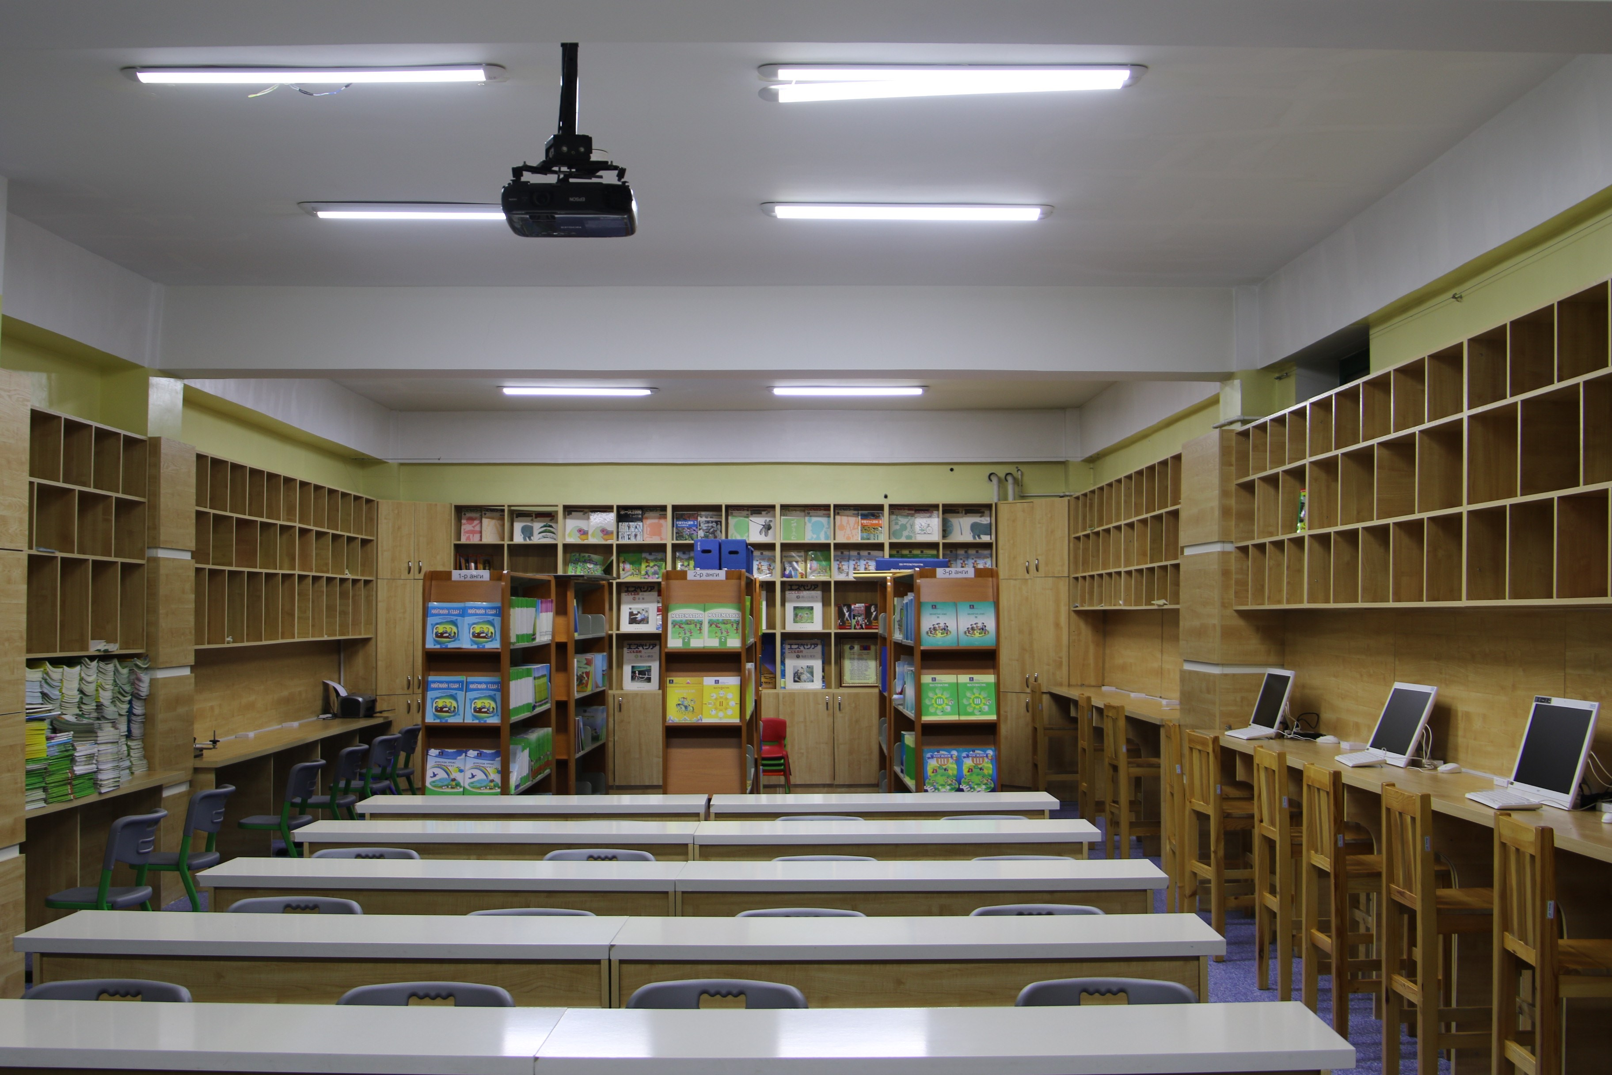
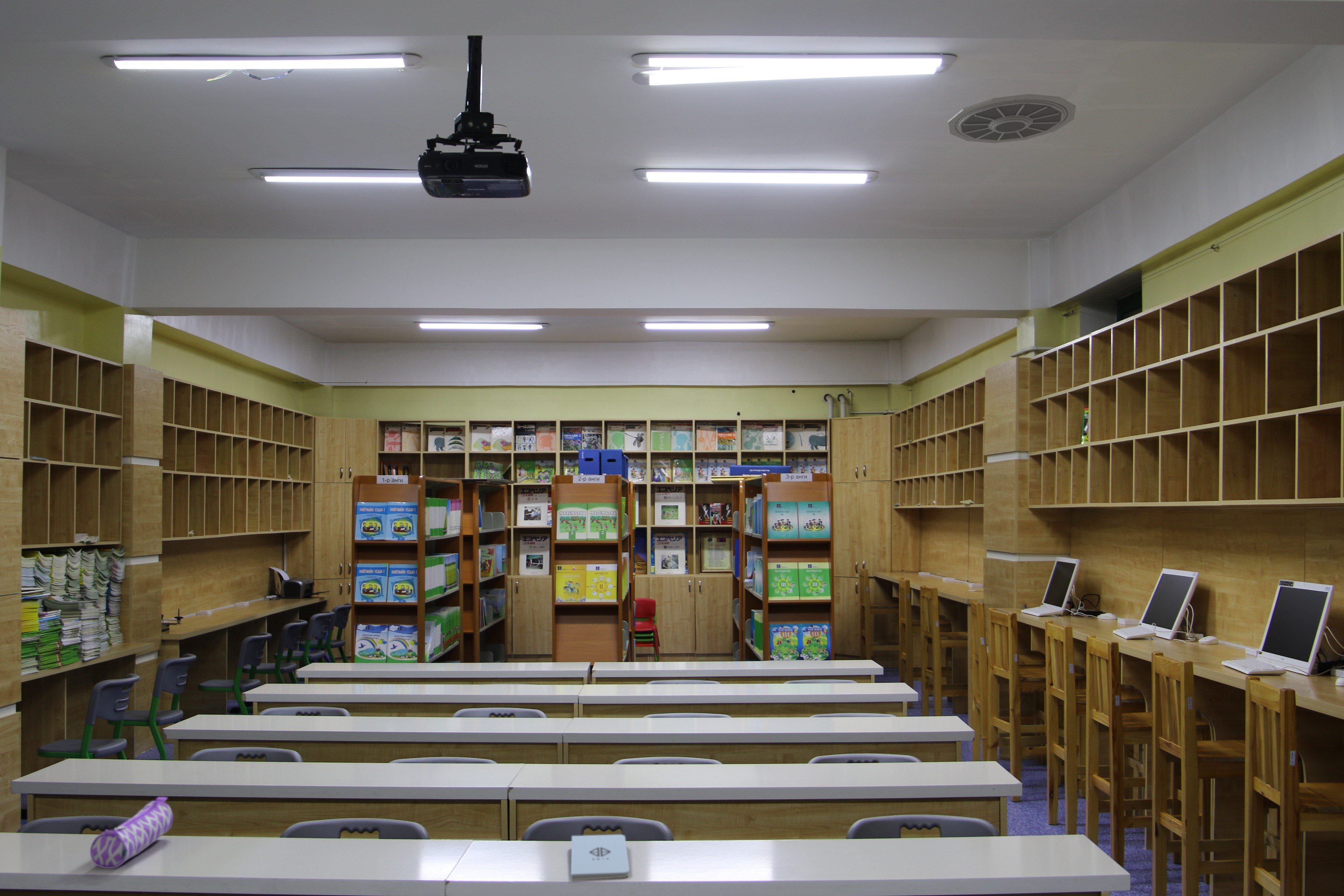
+ notepad (599, 857)
+ pencil case (133, 832)
+ ceiling vent (1010, 123)
